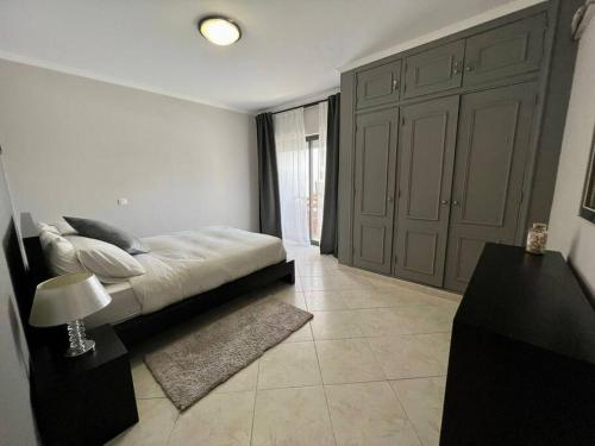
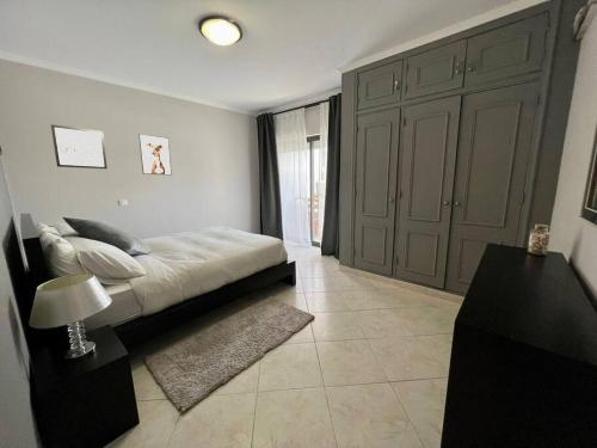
+ wall art (80, 148)
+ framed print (155, 155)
